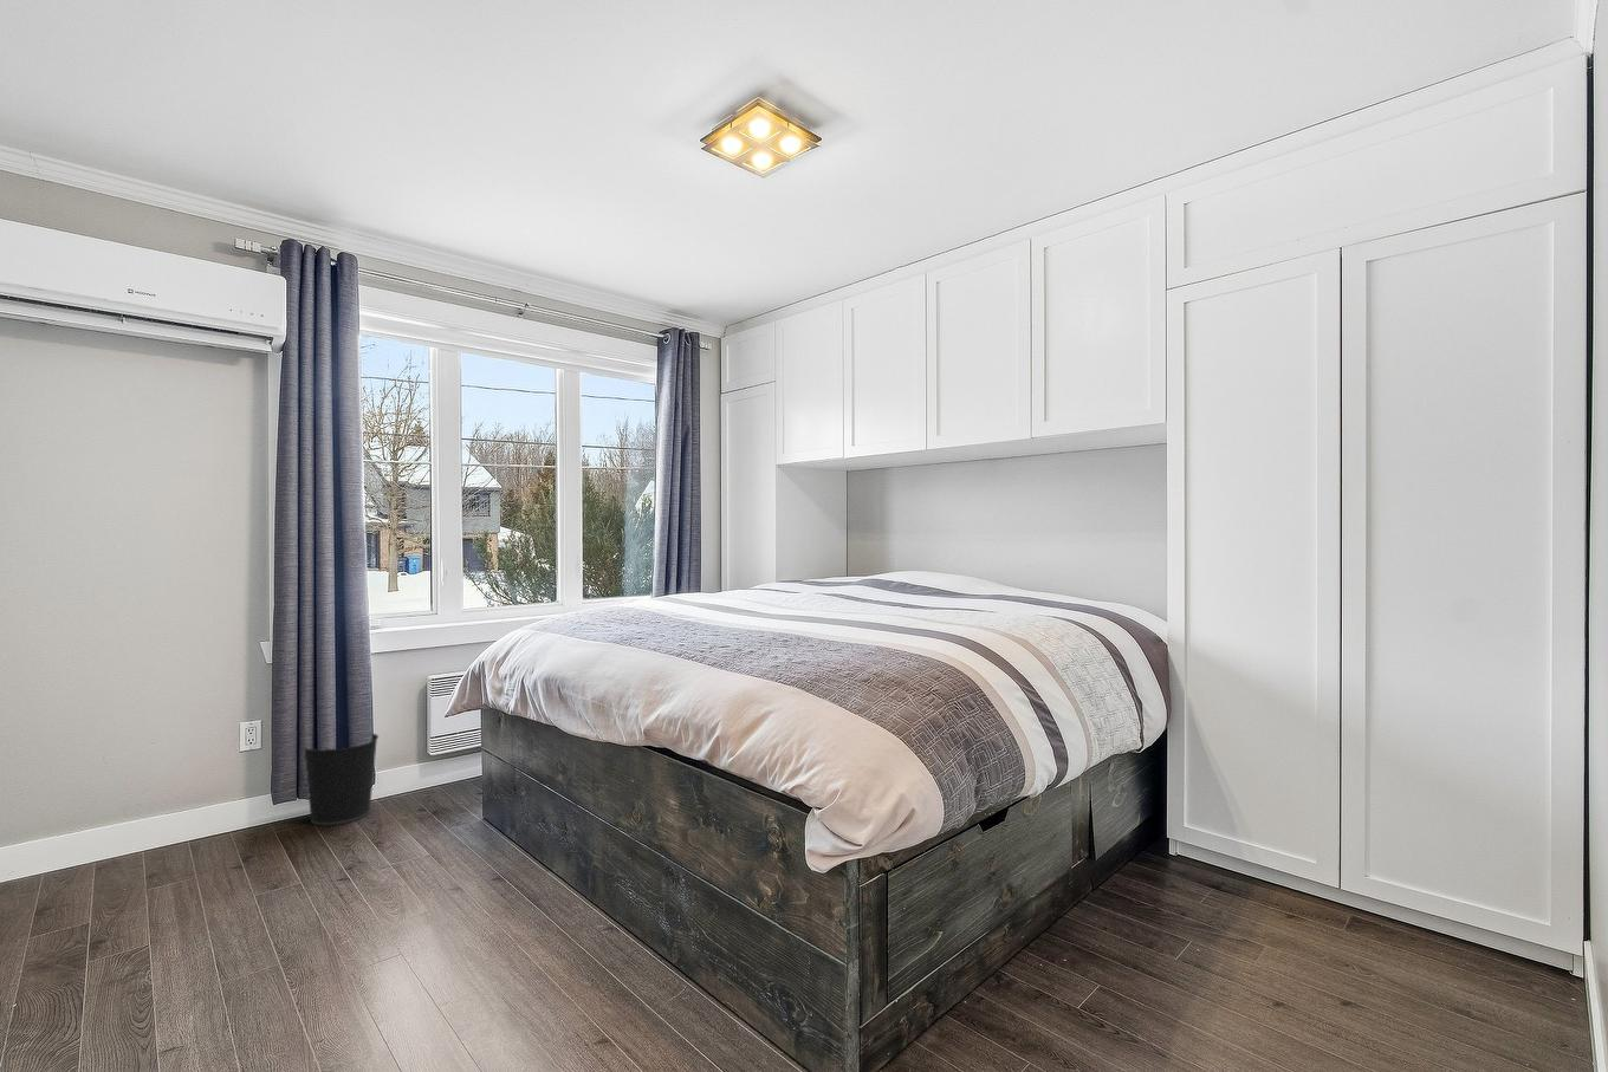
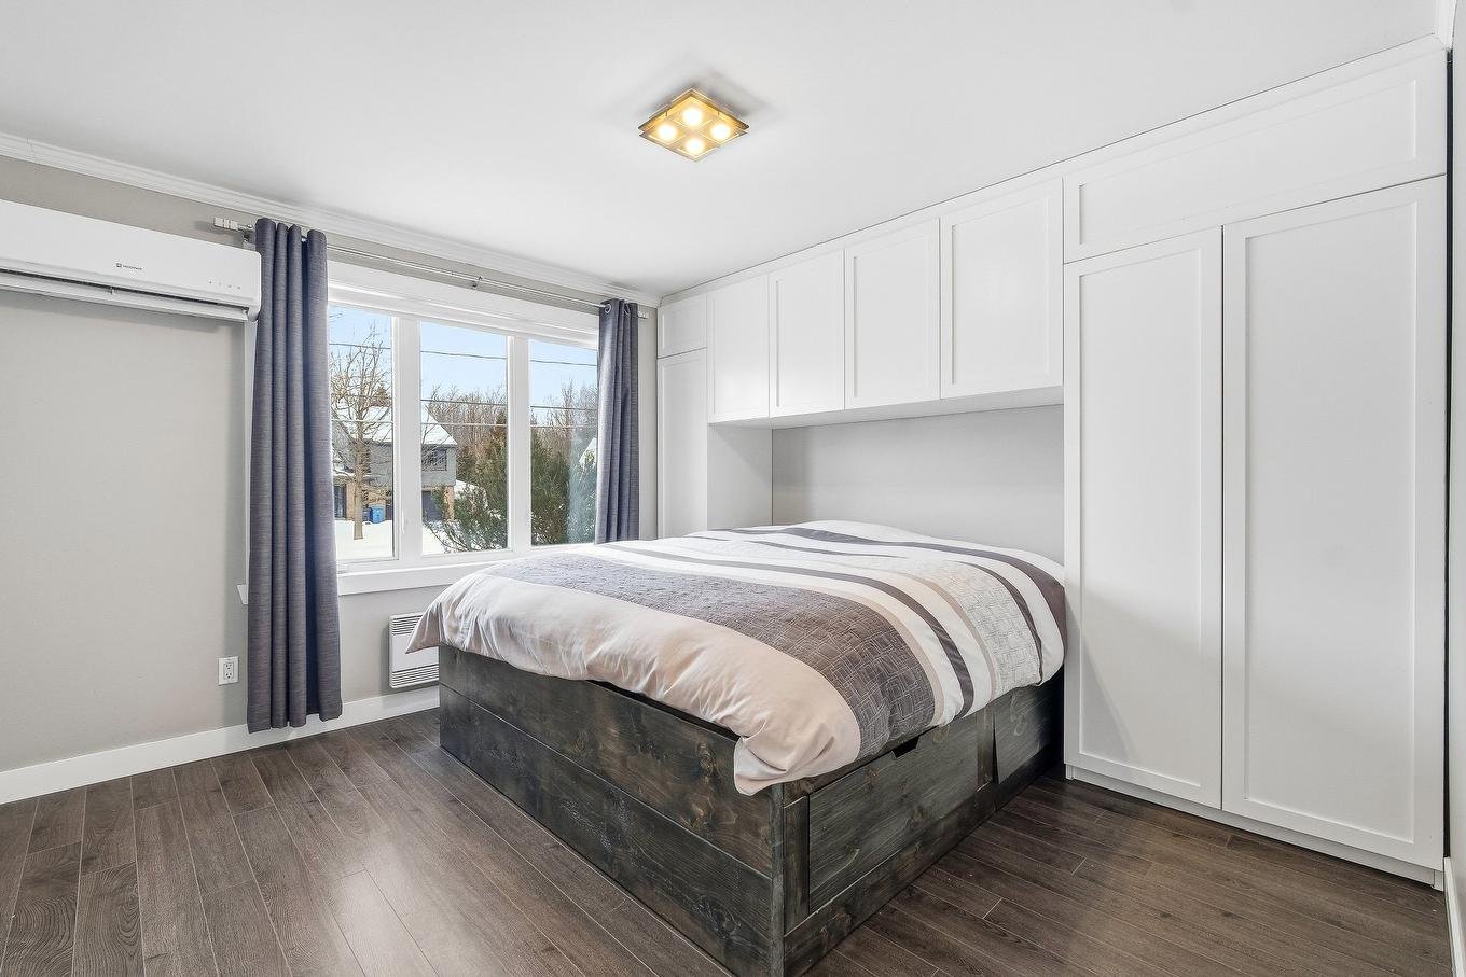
- wastebasket (341, 778)
